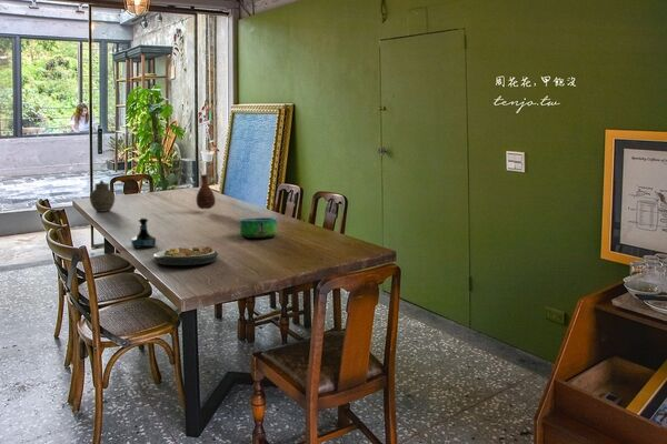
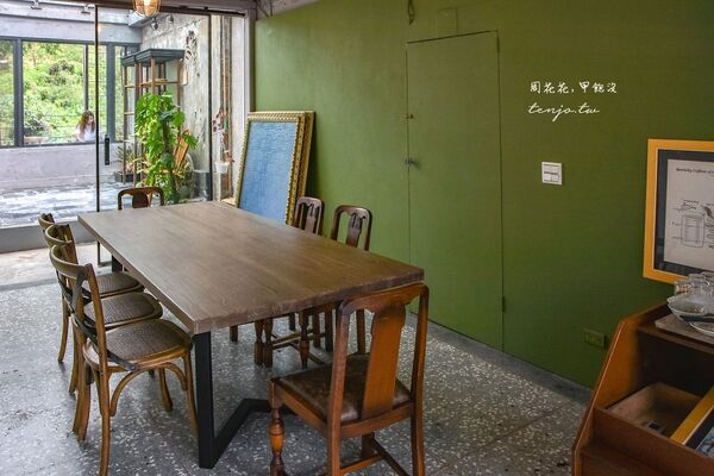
- jar (102, 195)
- tequila bottle (143, 232)
- decorative bowl (258, 226)
- plate (186, 253)
- vase (201, 192)
